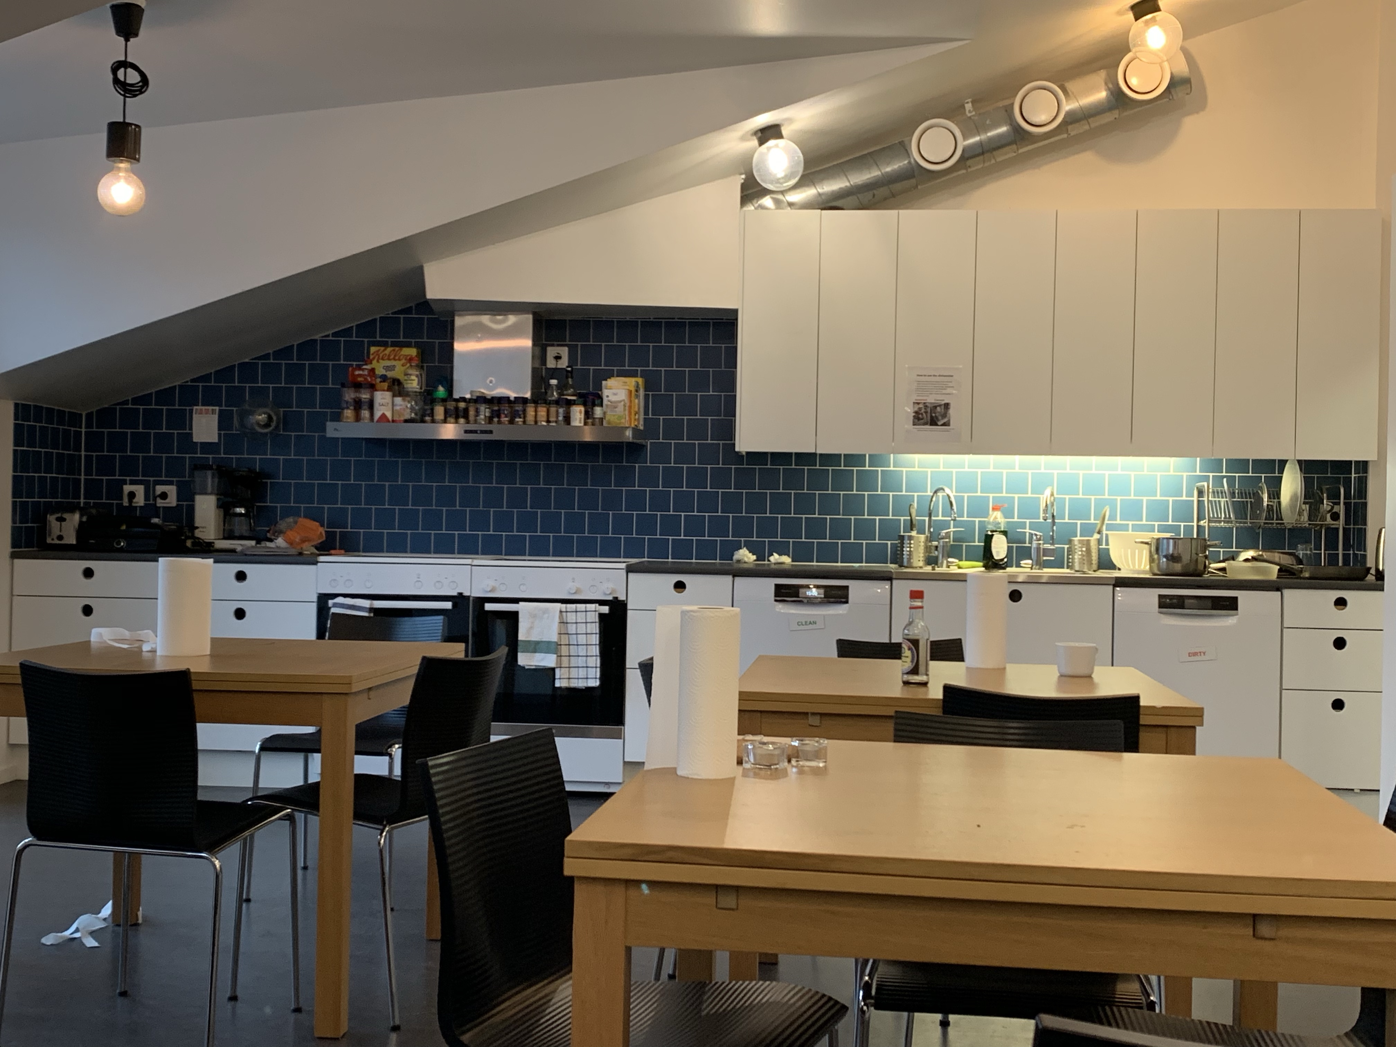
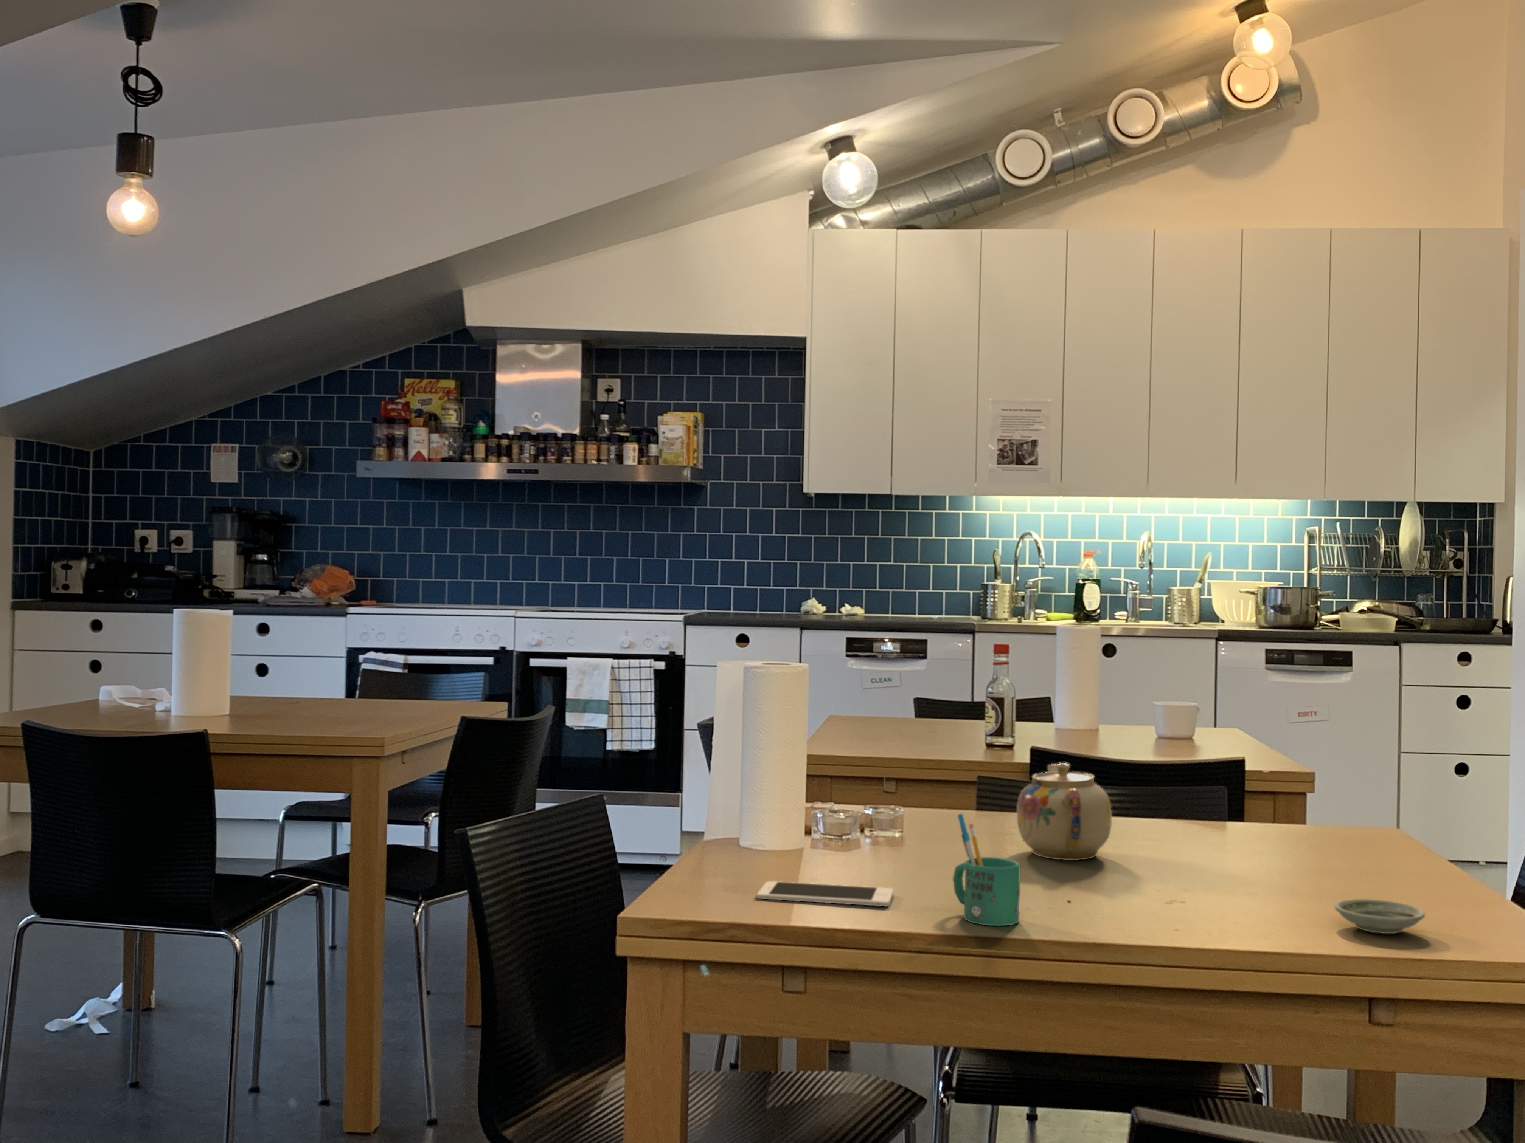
+ mug (983, 866)
+ saucer (1379, 917)
+ cell phone (826, 893)
+ teapot (1061, 807)
